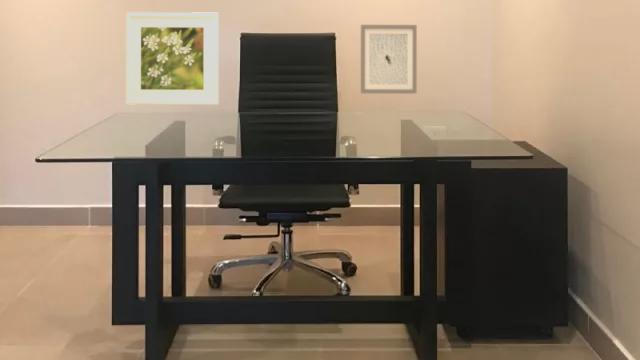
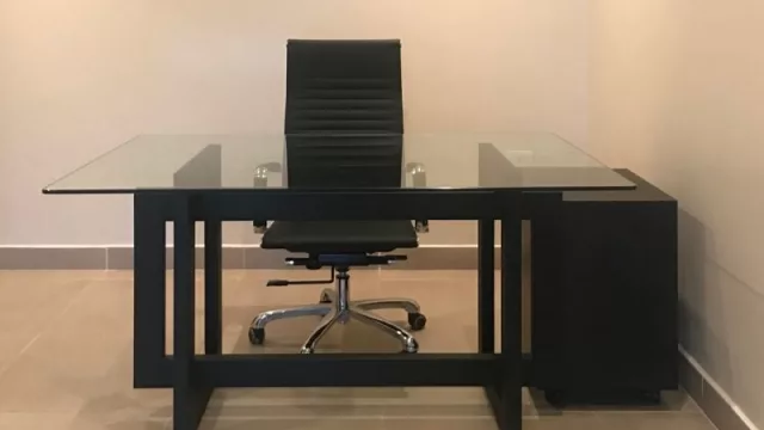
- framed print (172, 58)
- wall art (388, 59)
